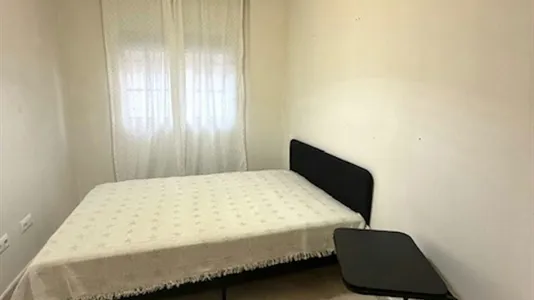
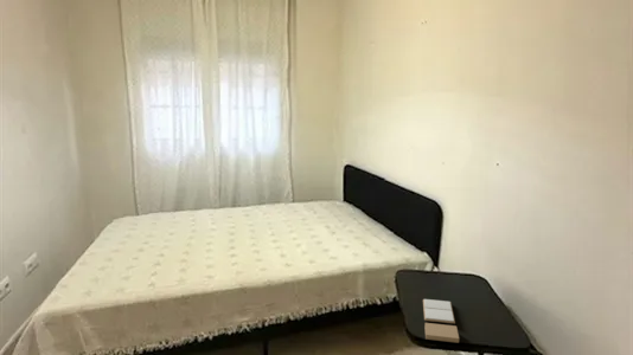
+ book (439, 317)
